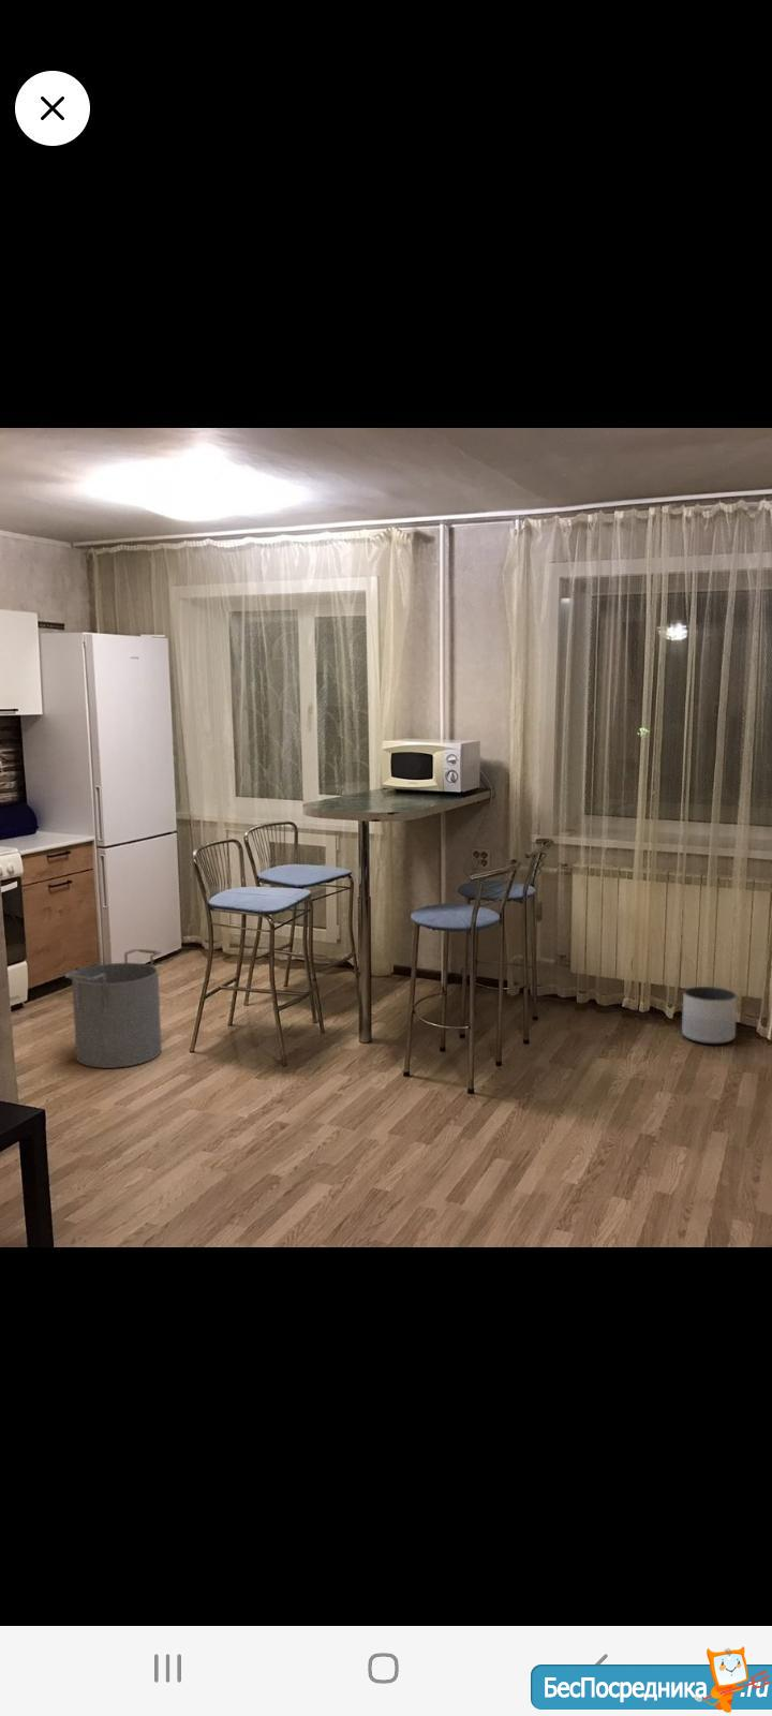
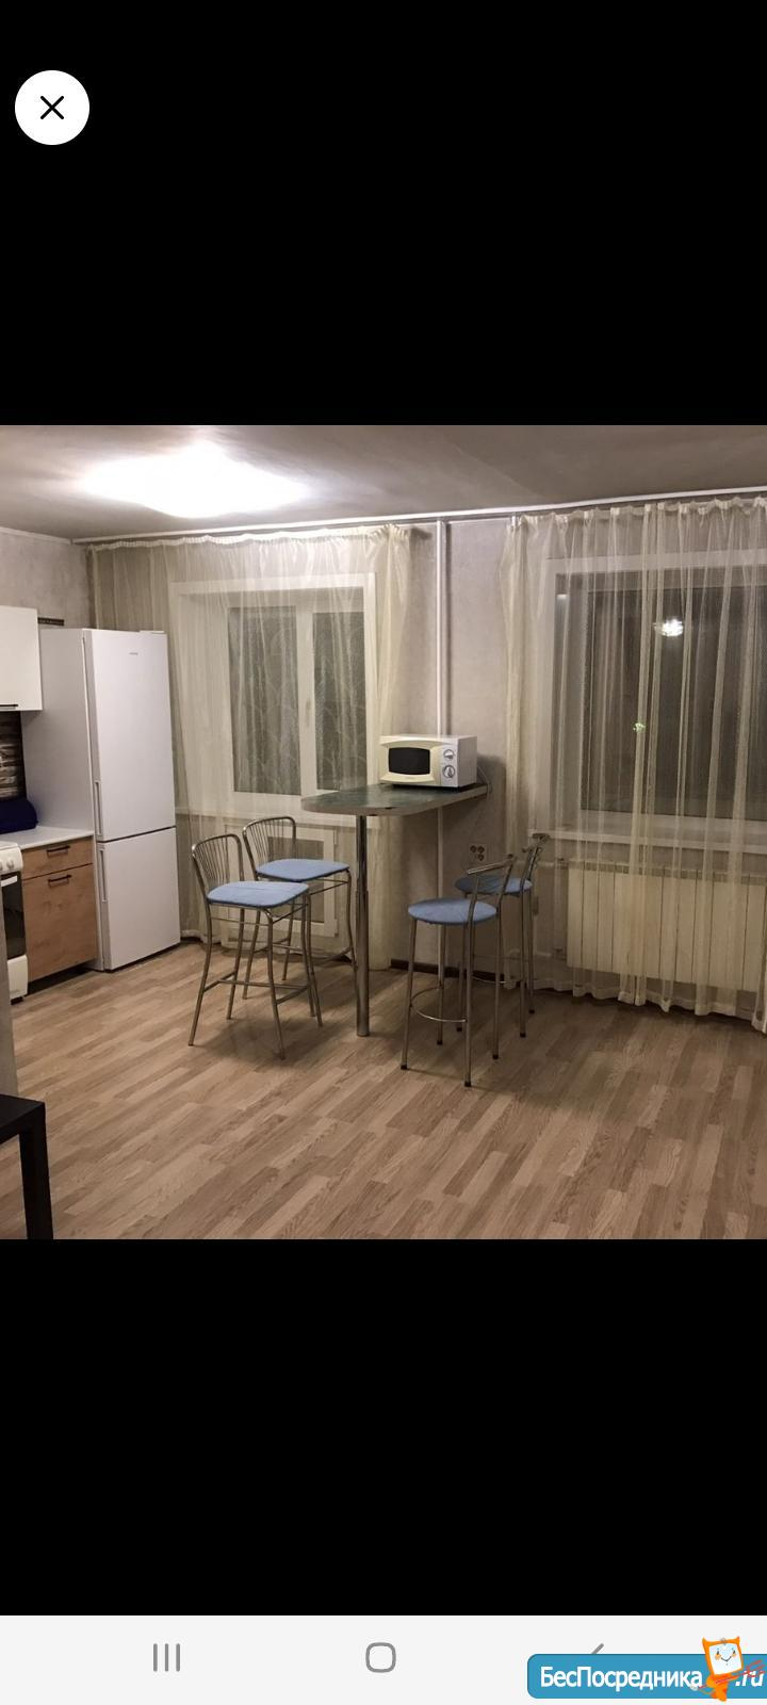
- bucket (117, 1007)
- planter (709, 1014)
